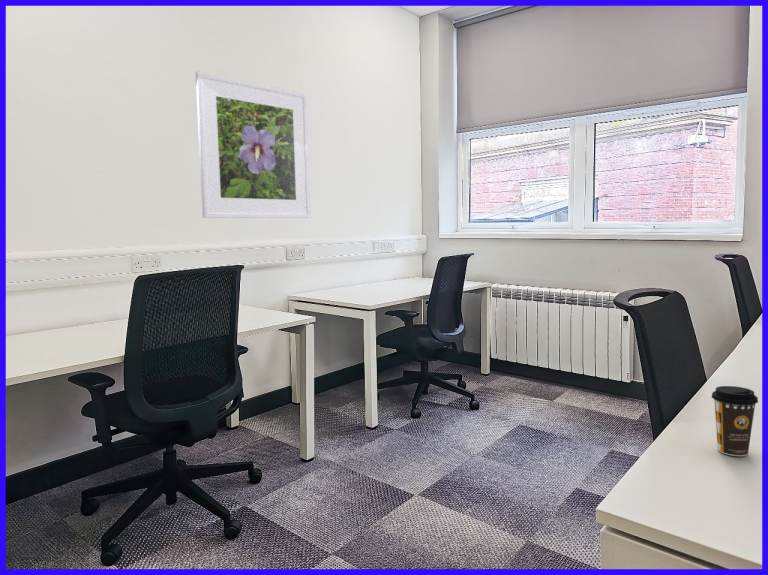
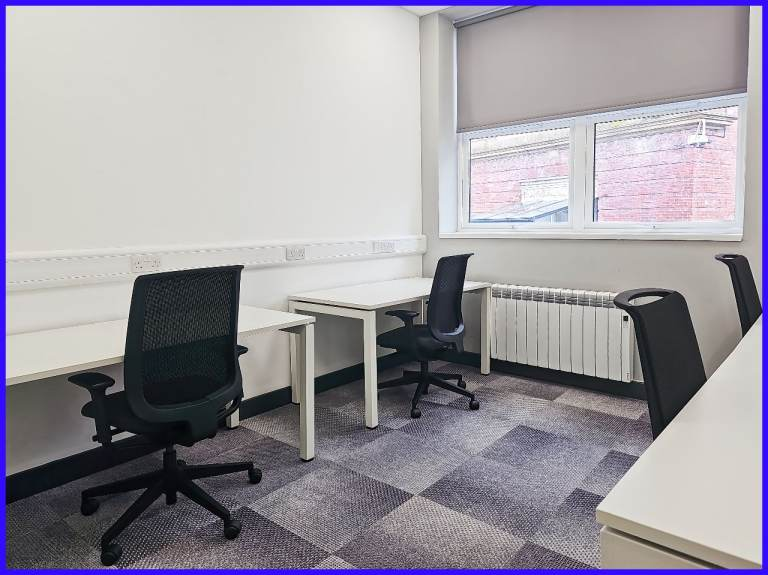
- coffee cup (733, 420)
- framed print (258, 151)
